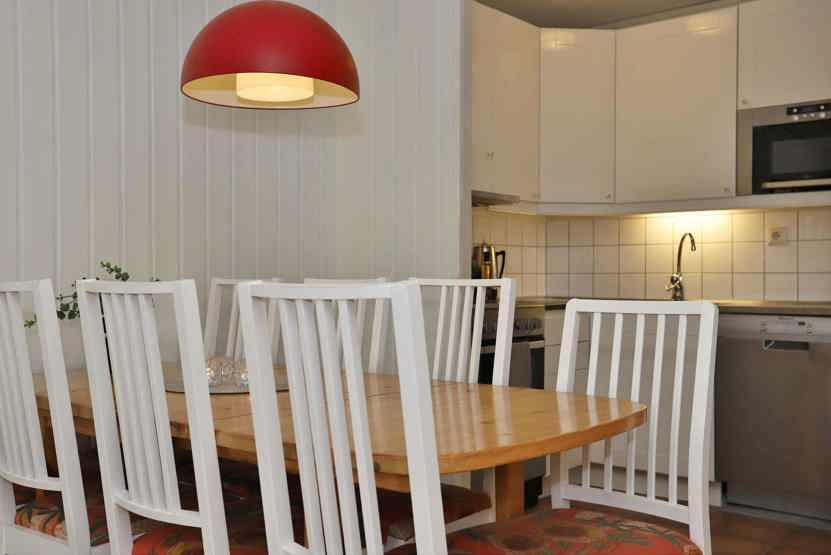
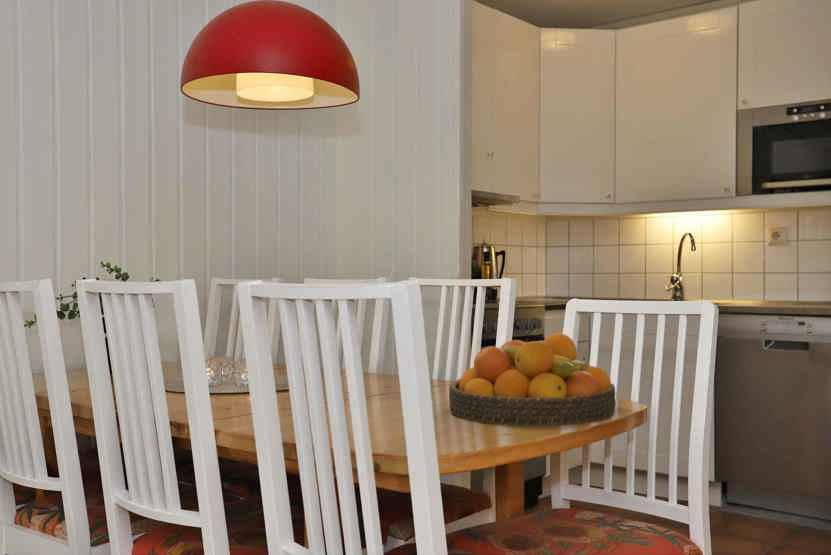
+ fruit bowl (531, 374)
